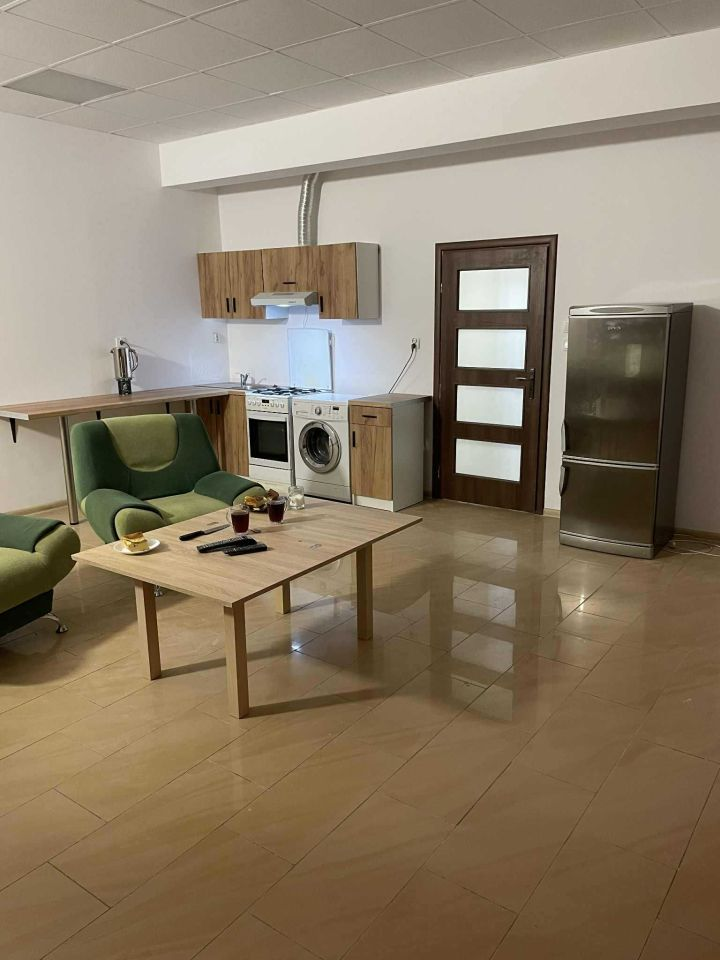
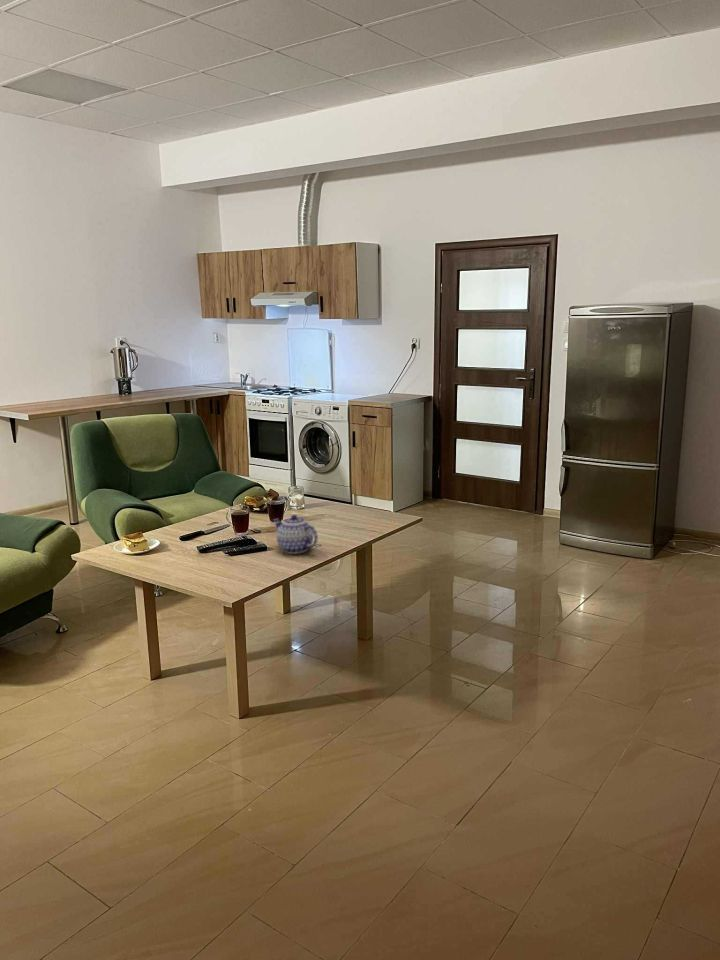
+ teapot (294, 532)
